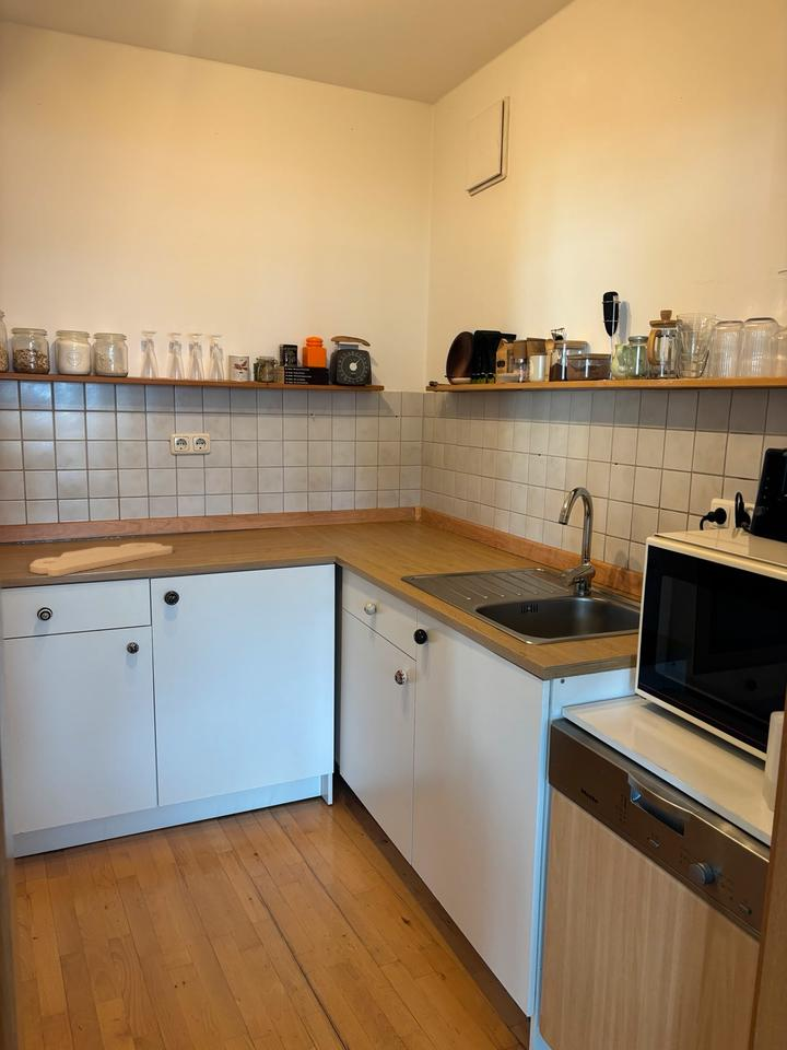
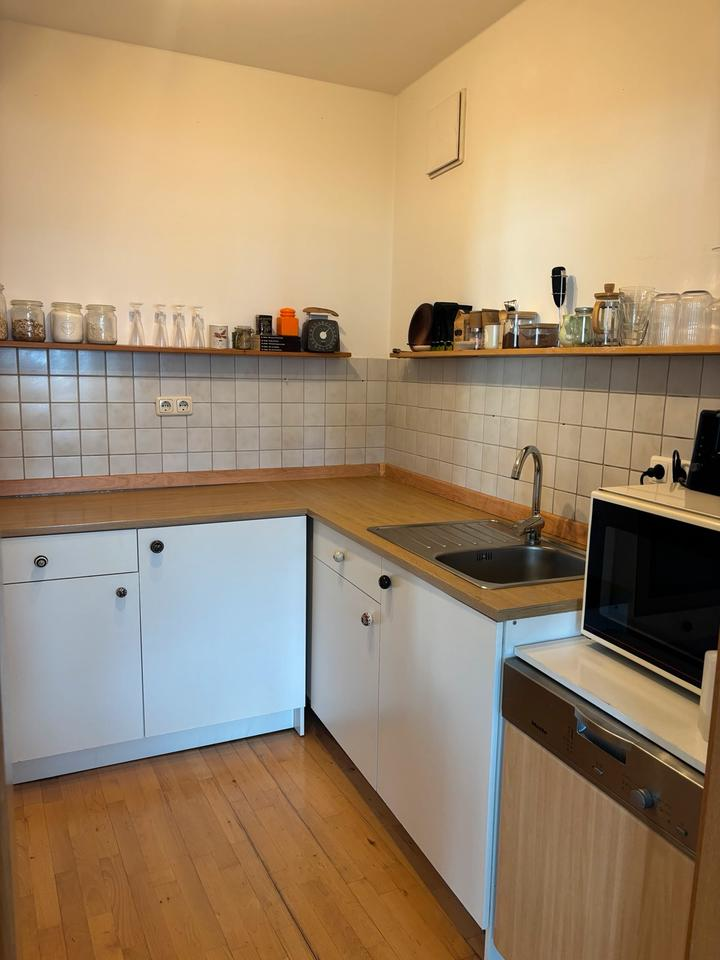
- cutting board (99, 557)
